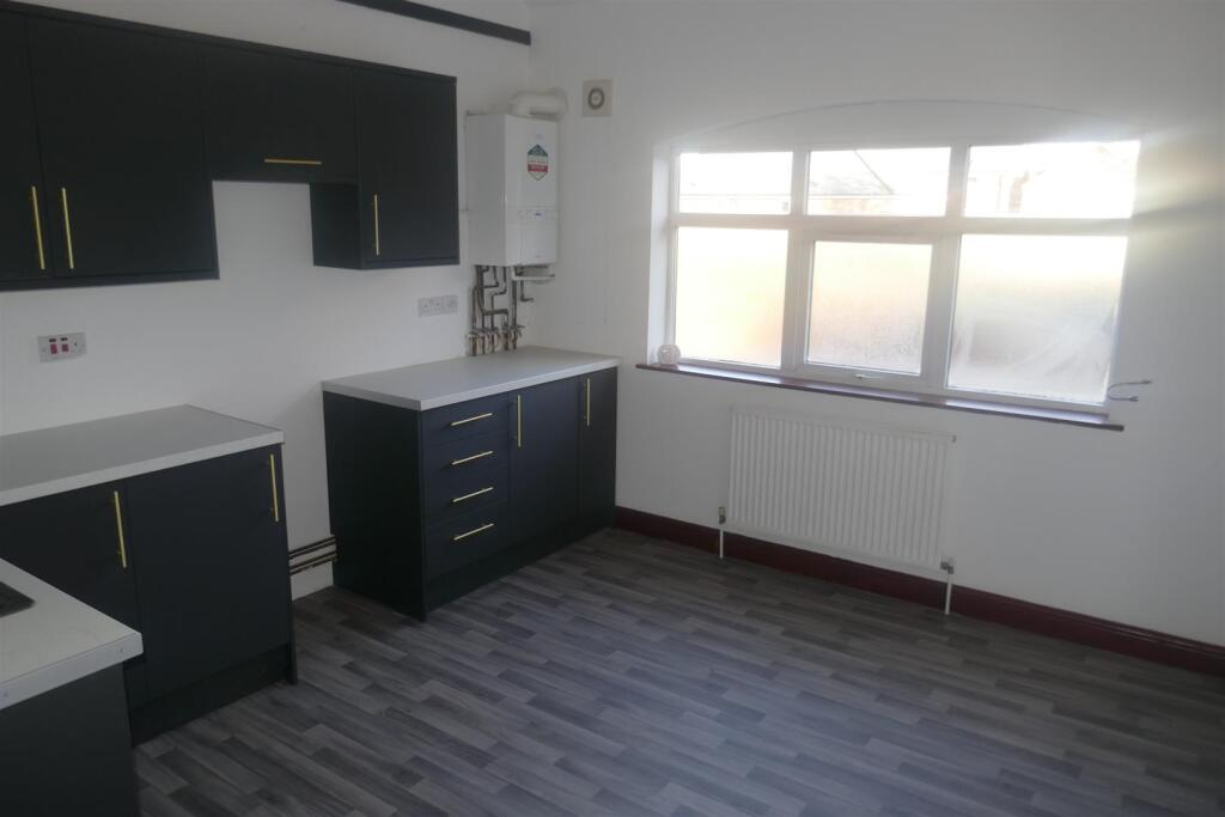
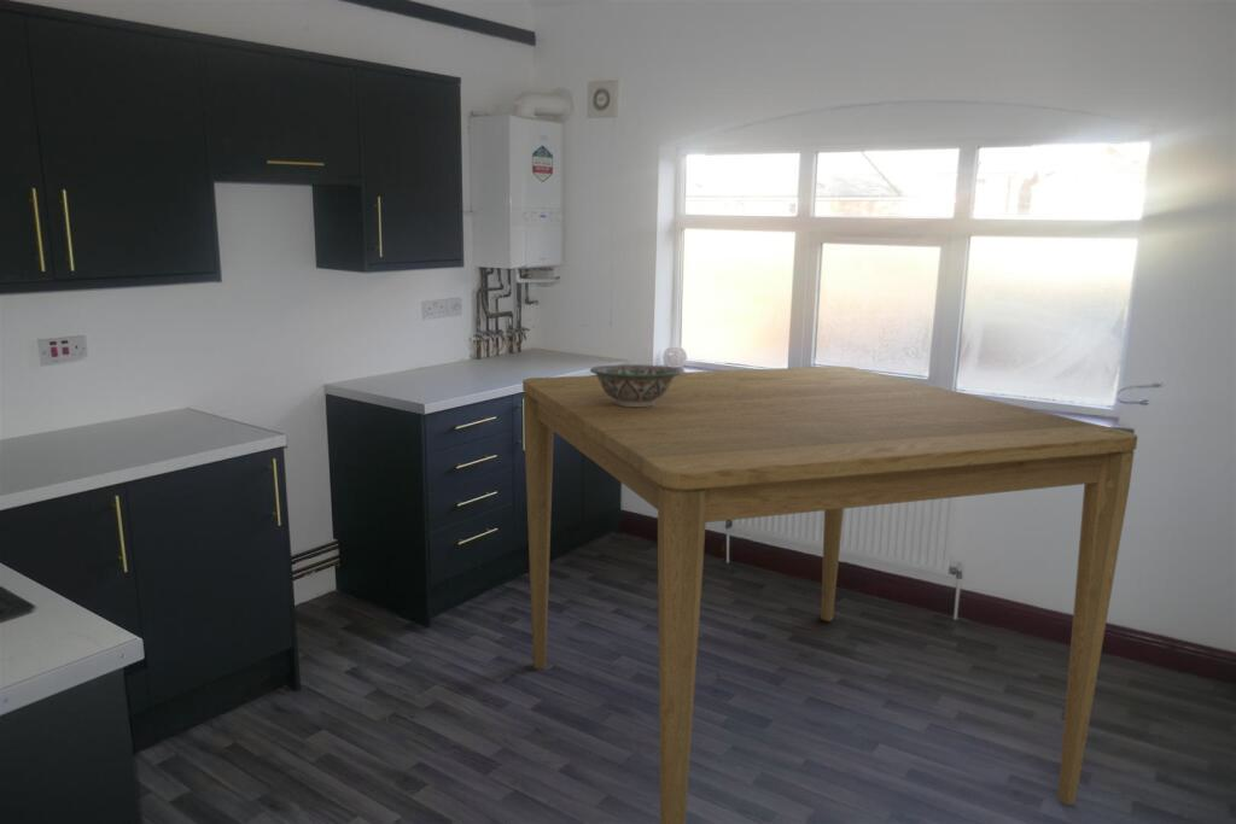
+ decorative bowl (635, 385)
+ dining table (822, 569)
